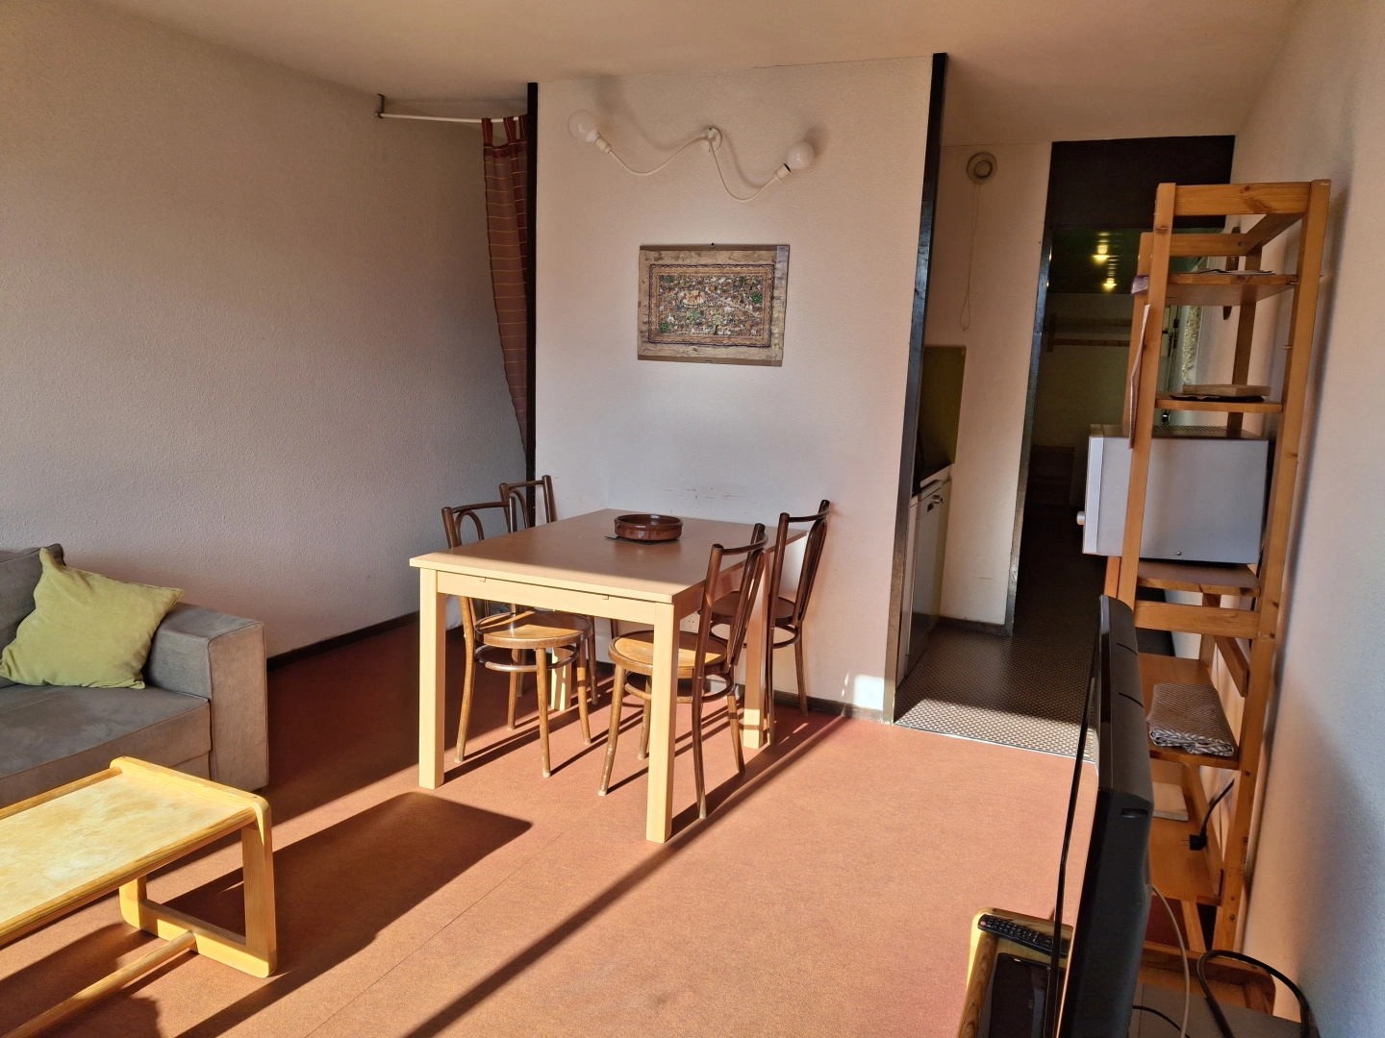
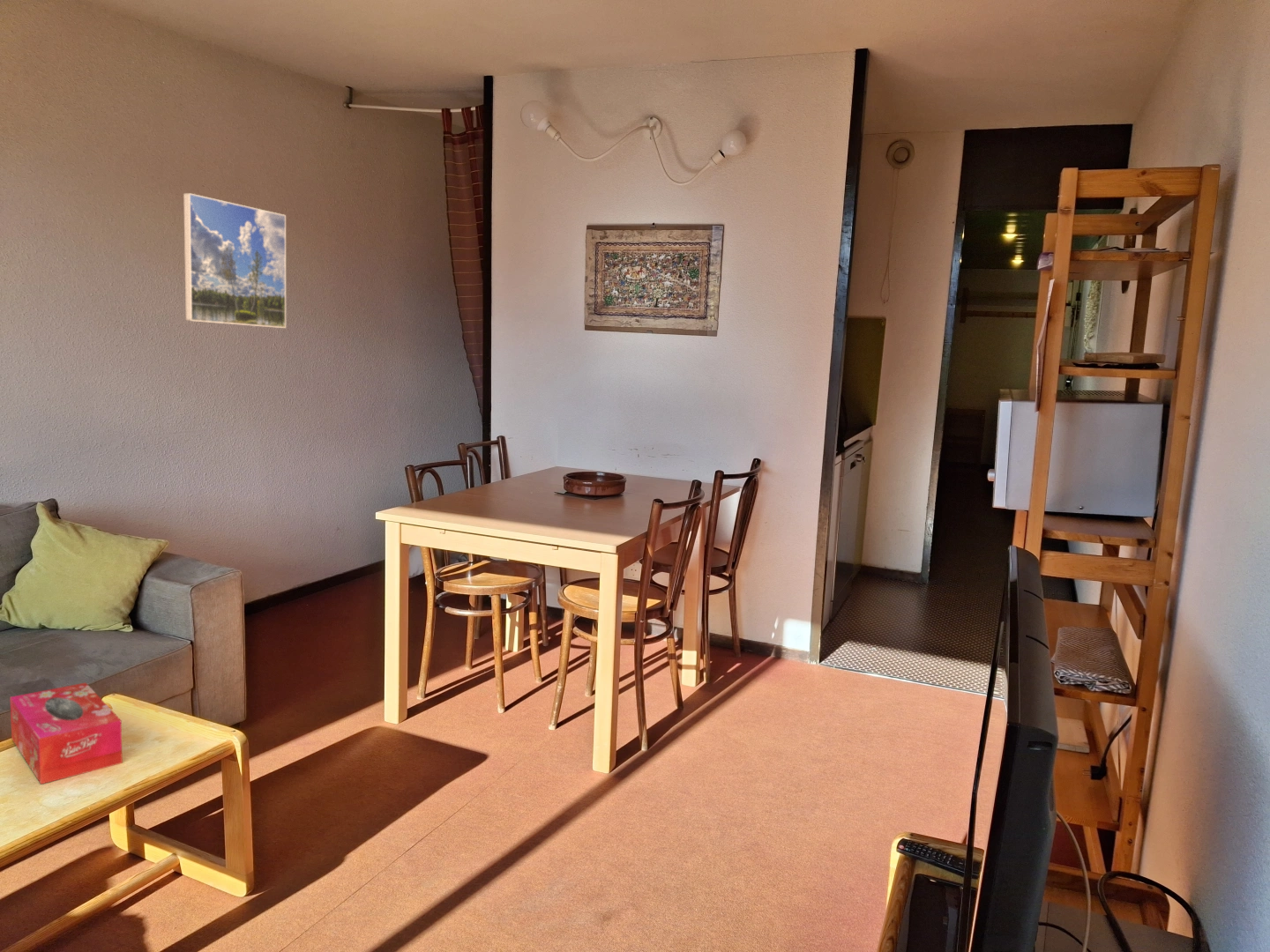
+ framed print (238, 264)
+ tissue box (64, 729)
